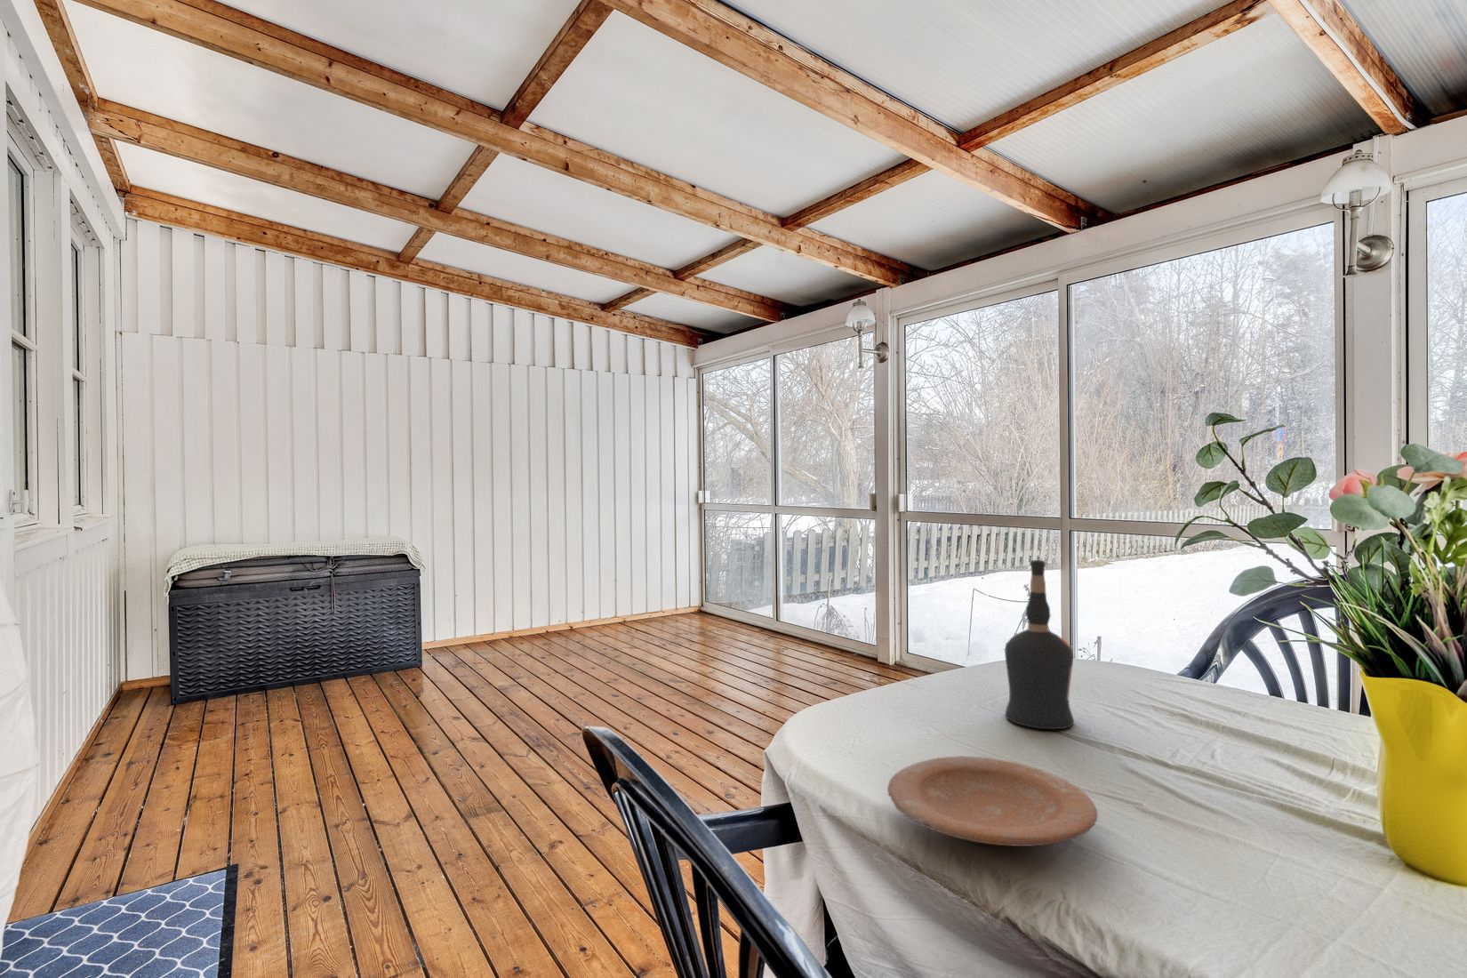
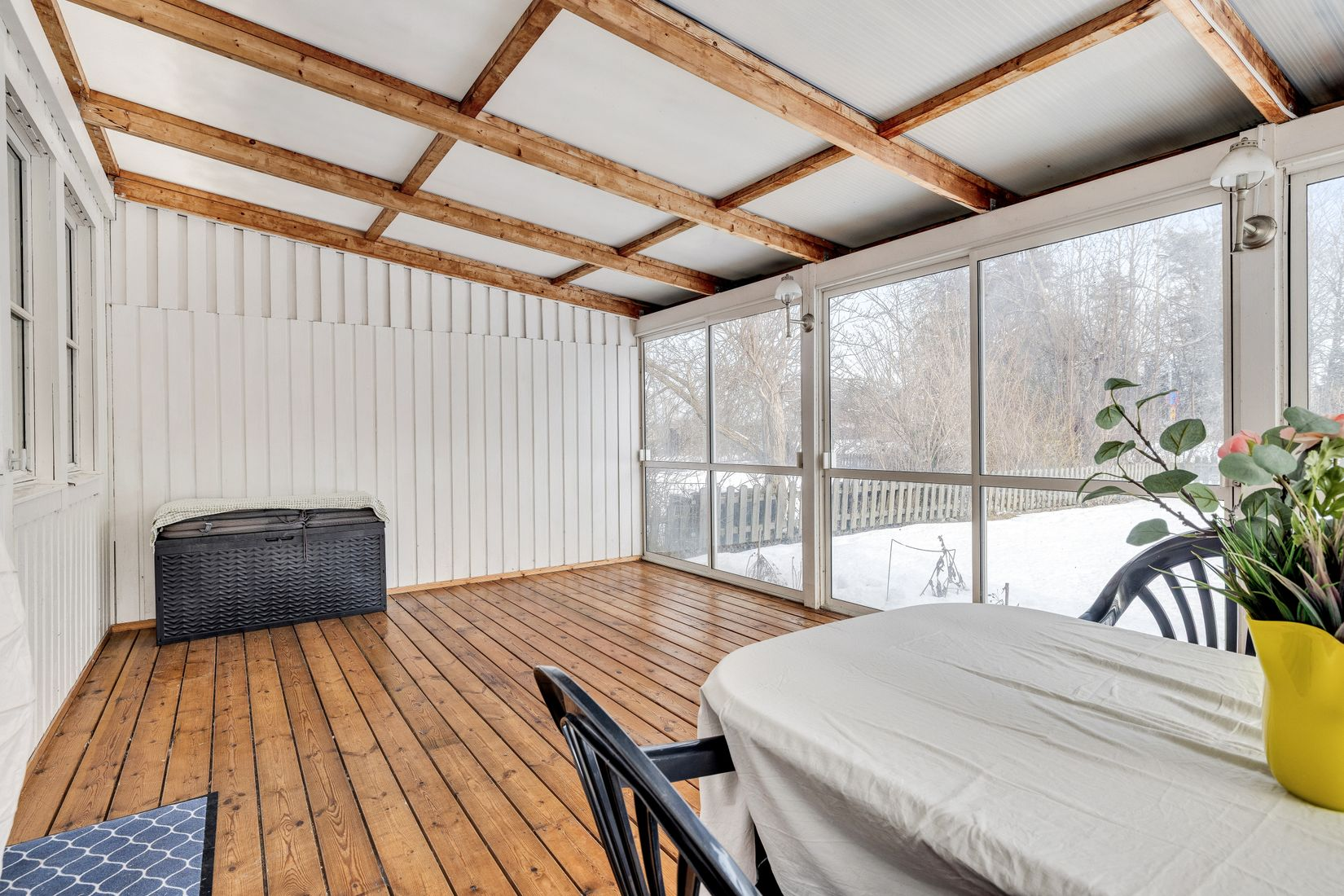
- plate (988, 808)
- liquor bottle (1038, 640)
